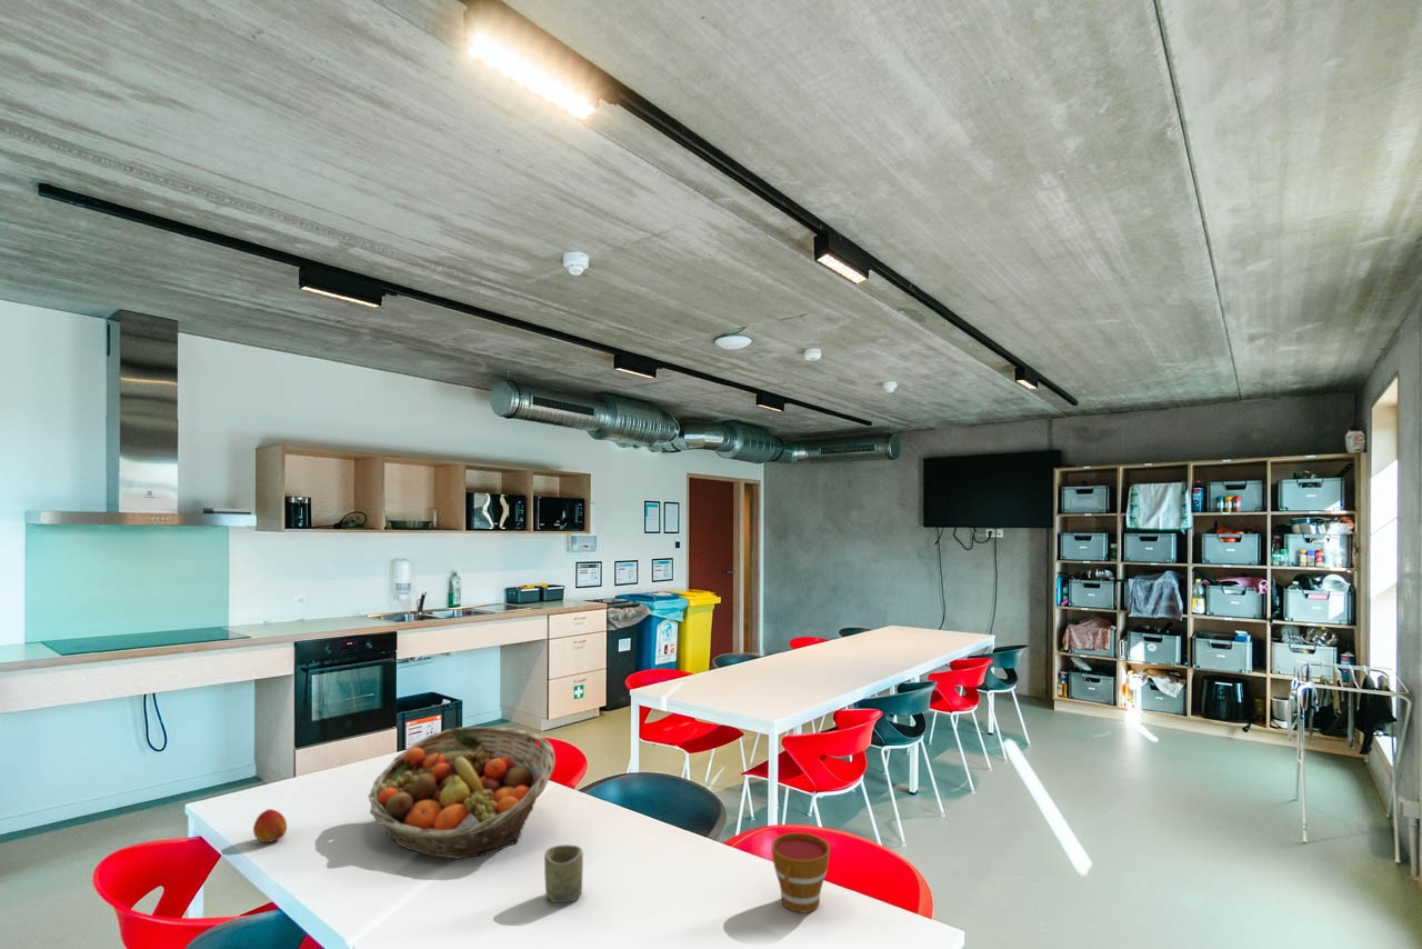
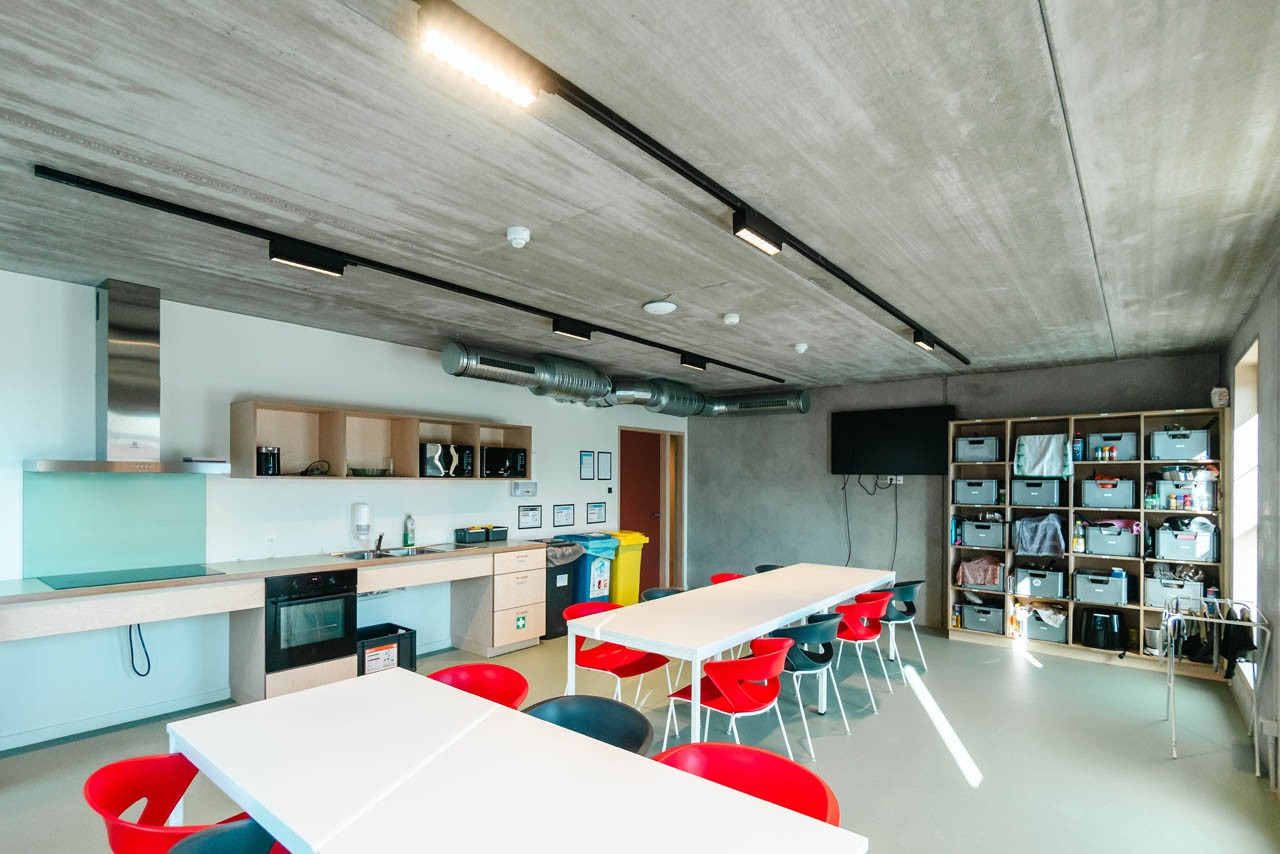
- fruit basket (463, 789)
- peach (269, 825)
- cup (799, 876)
- cup (563, 873)
